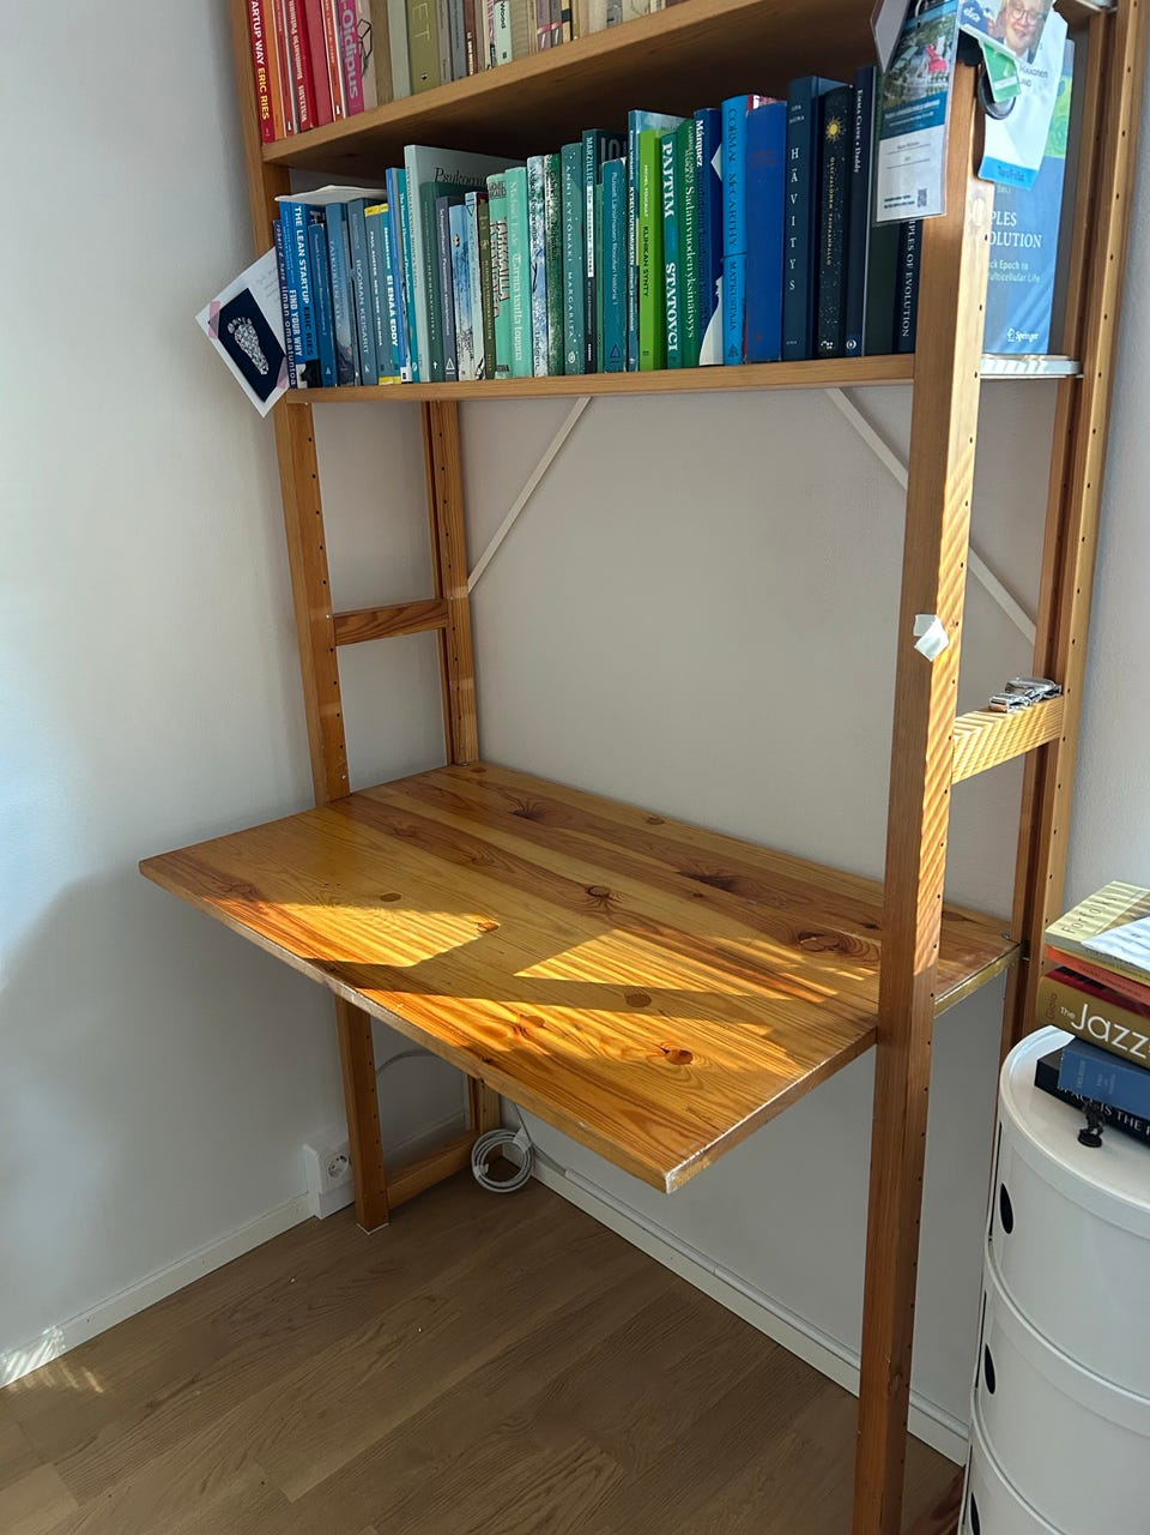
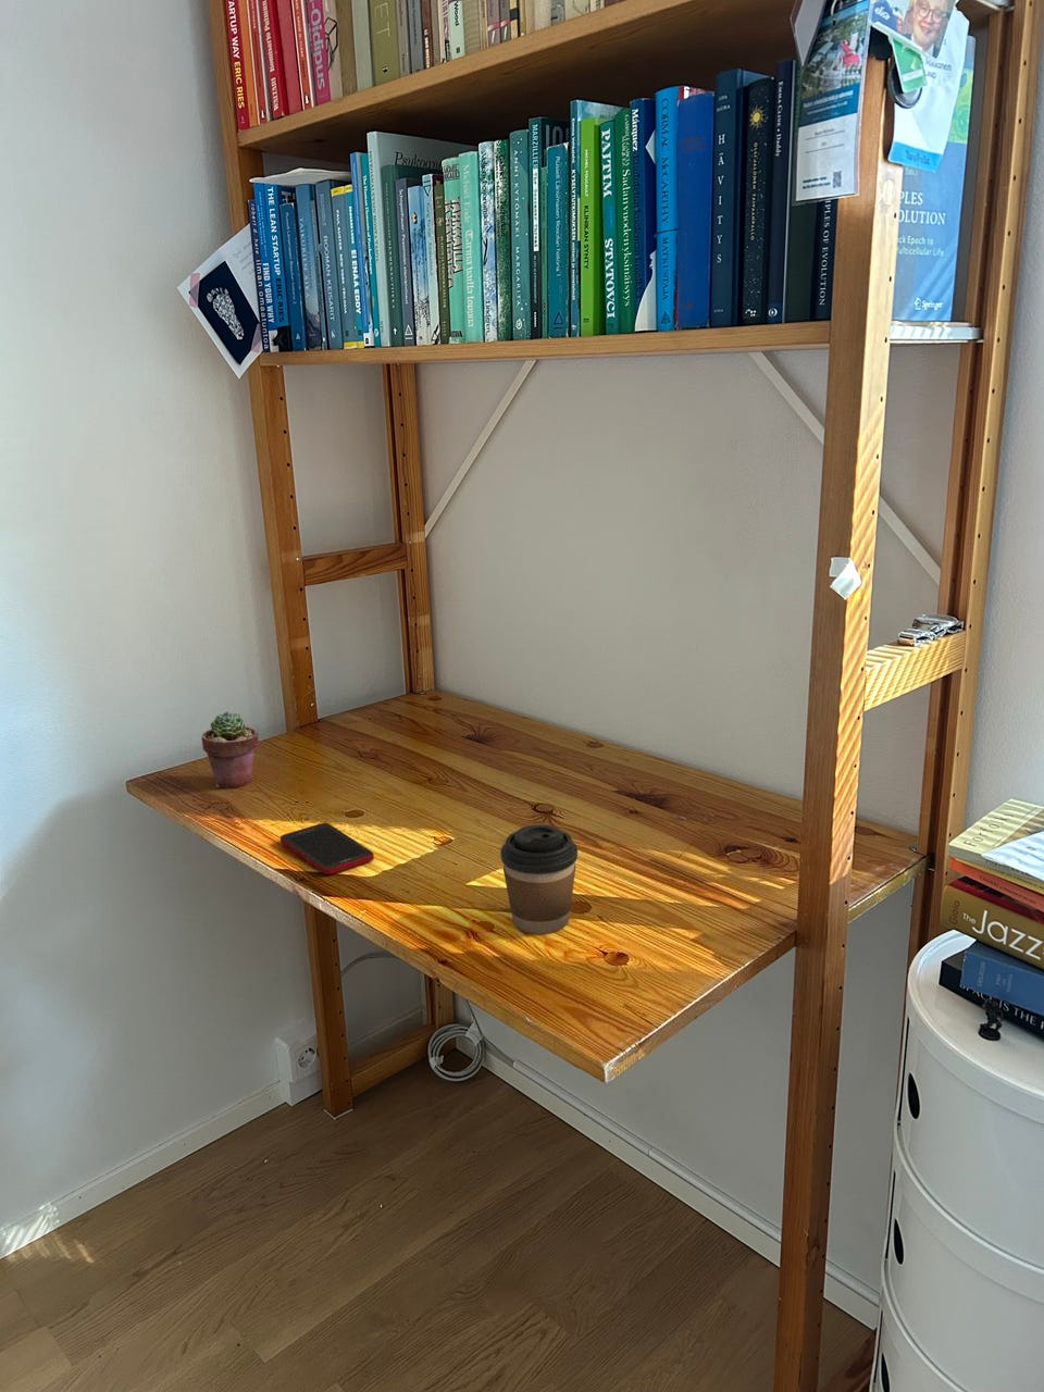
+ coffee cup (540, 875)
+ cell phone (326, 847)
+ potted succulent (230, 748)
